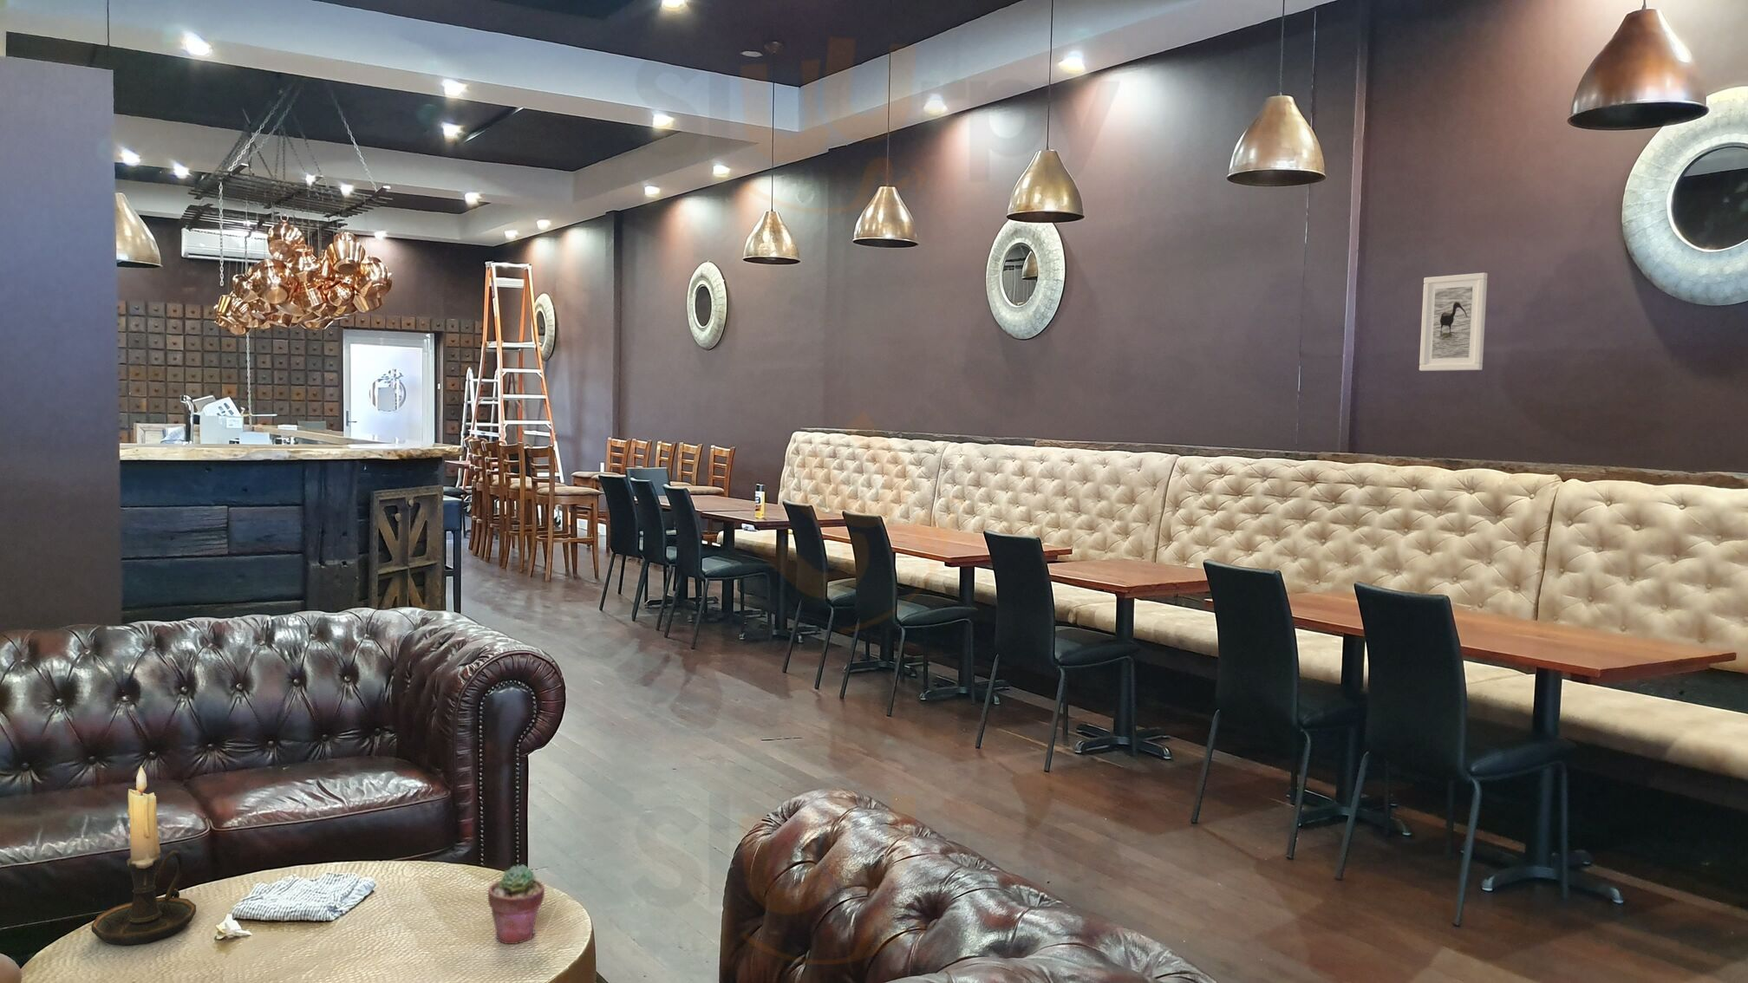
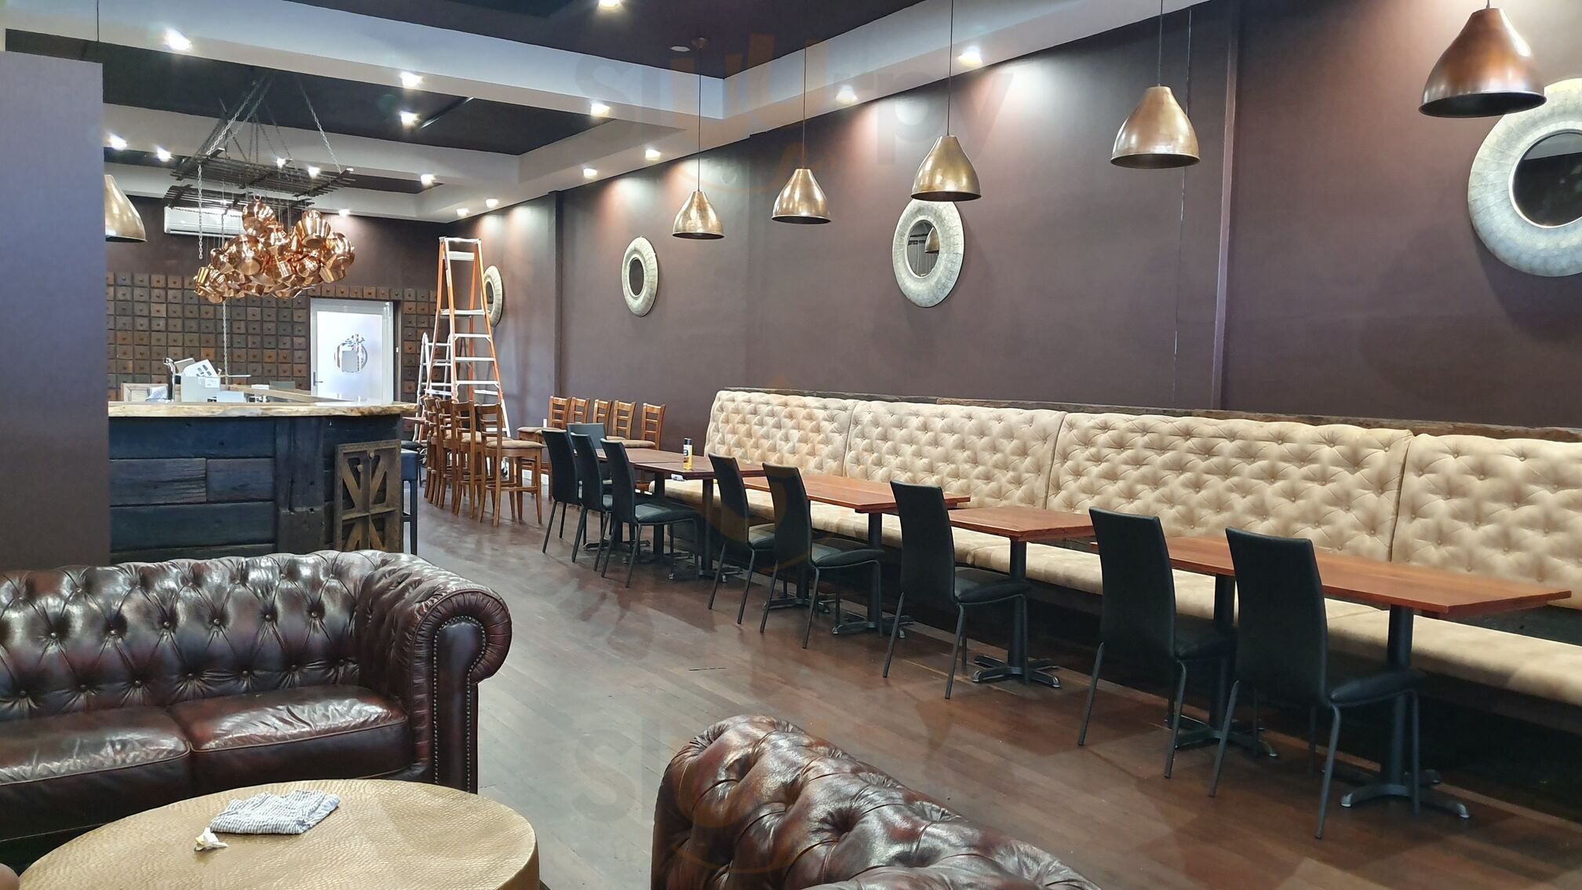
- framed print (1453, 323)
- candle holder (151, 841)
- potted succulent (516, 901)
